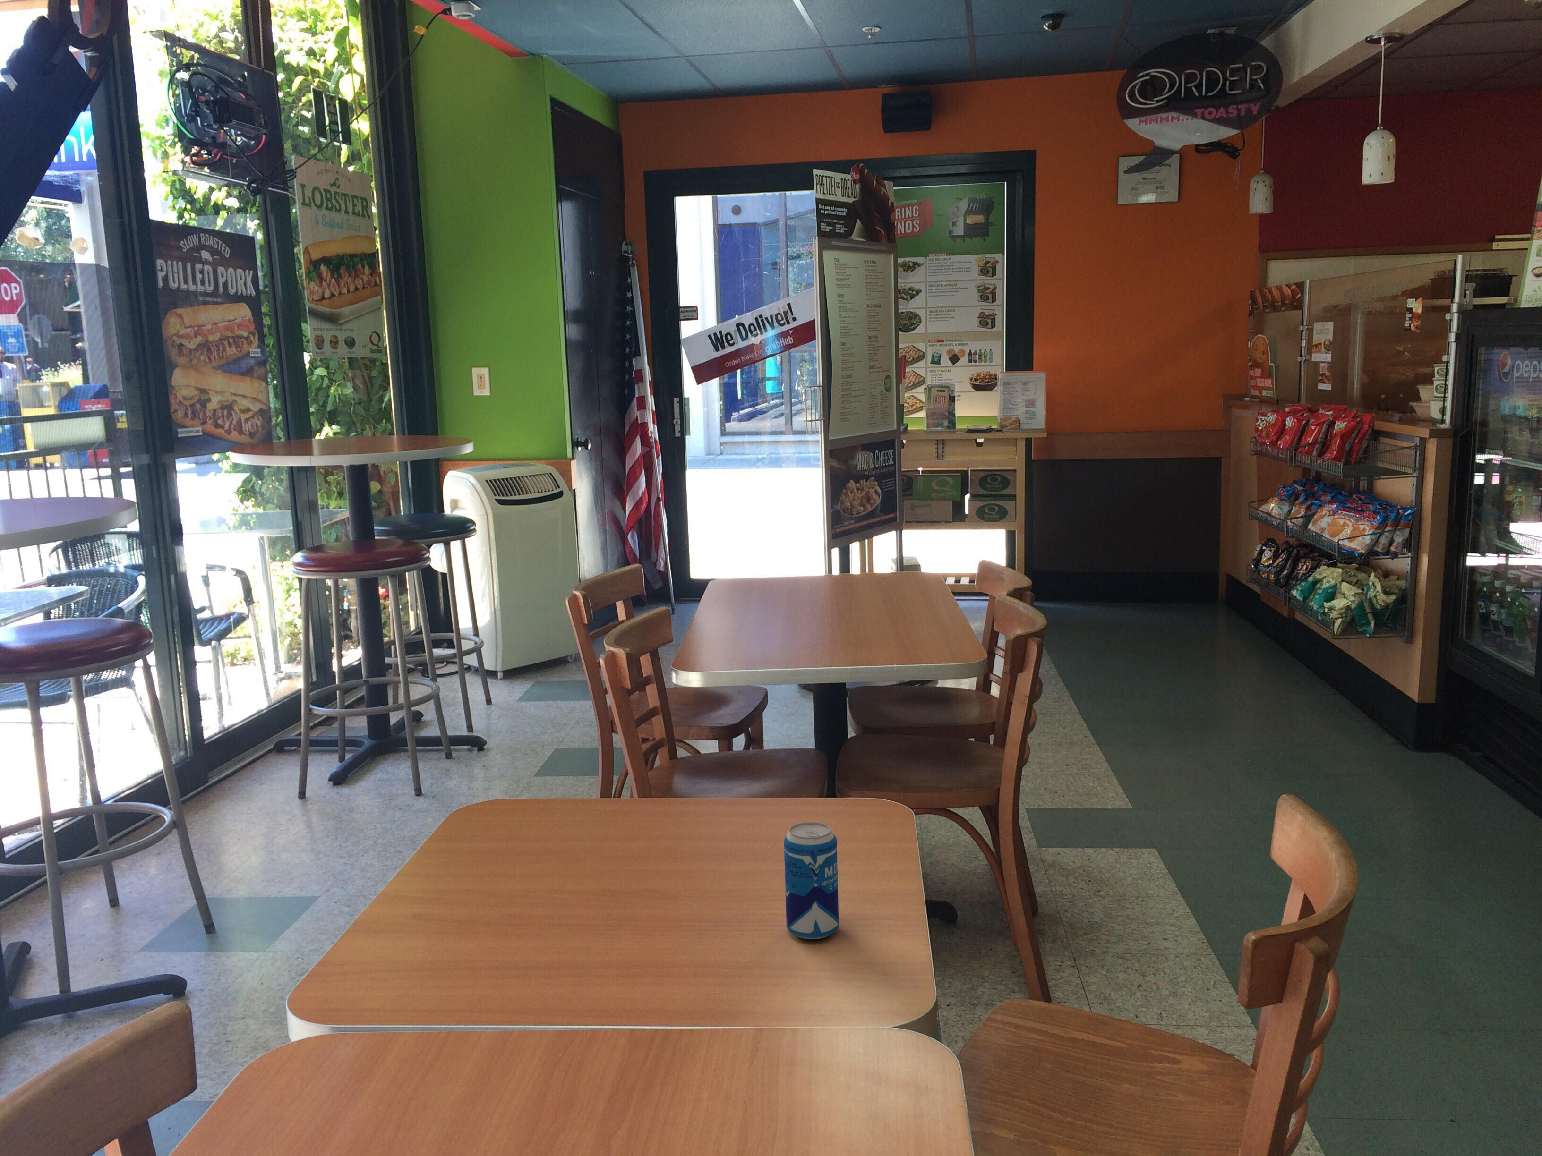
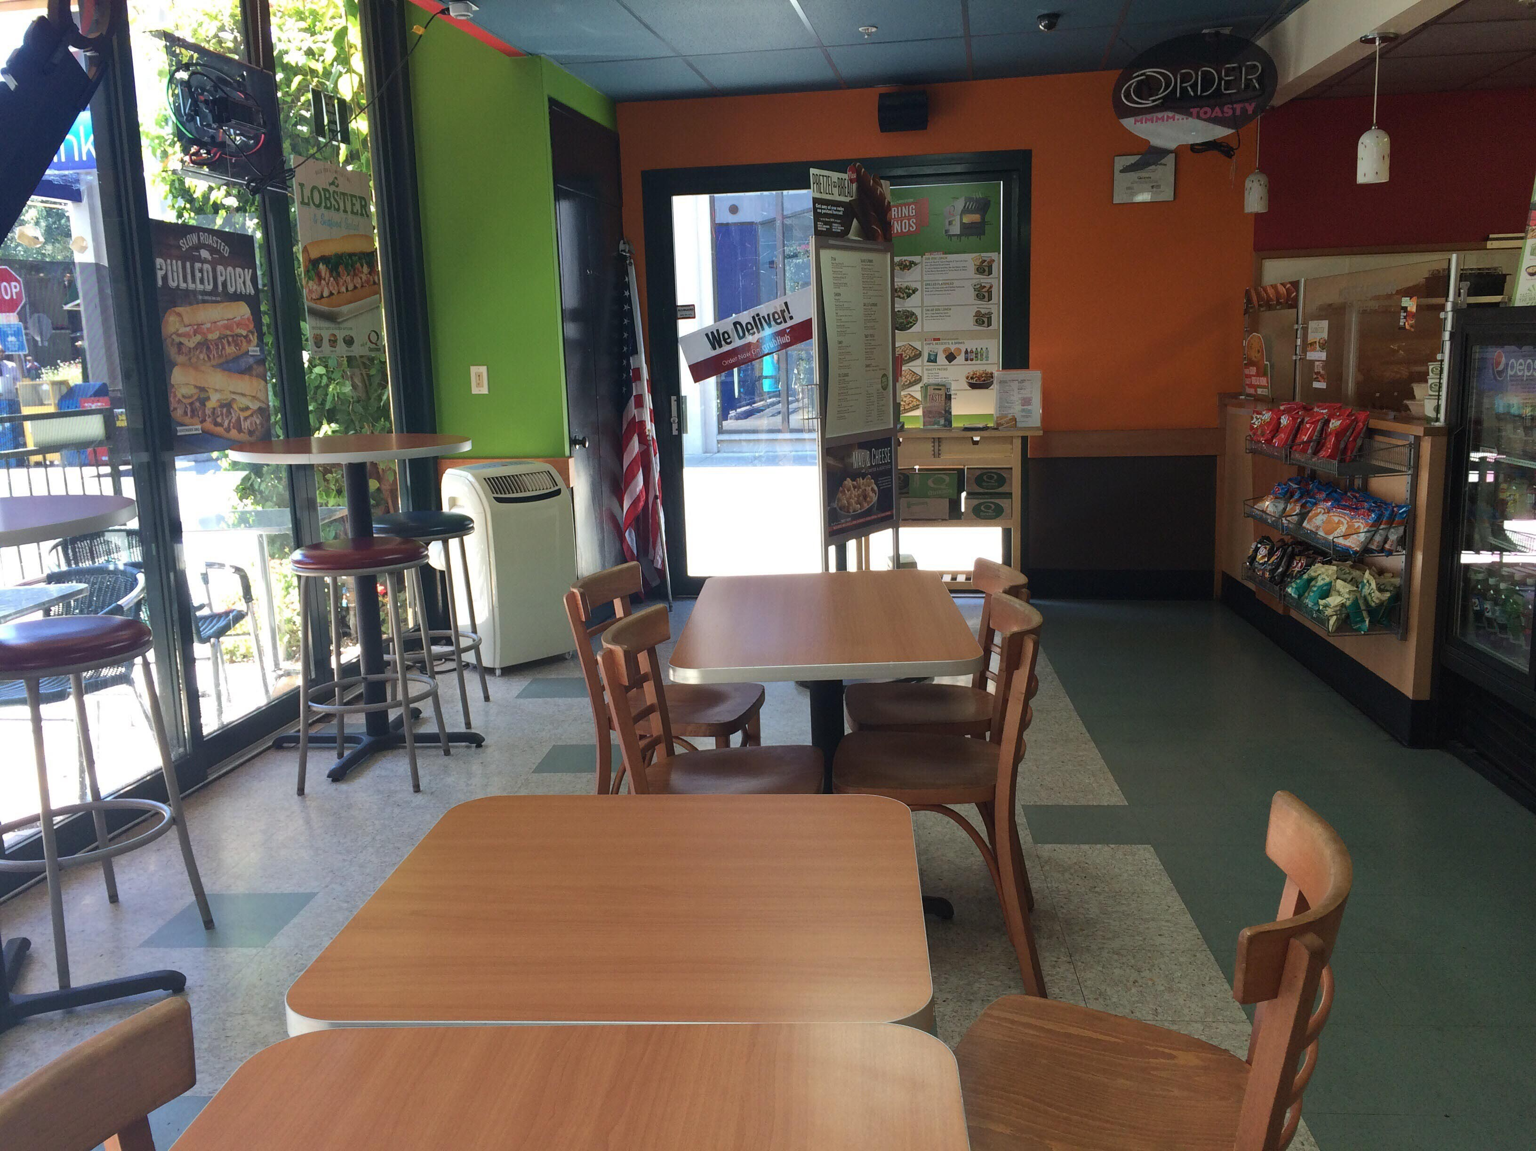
- beverage can (811, 879)
